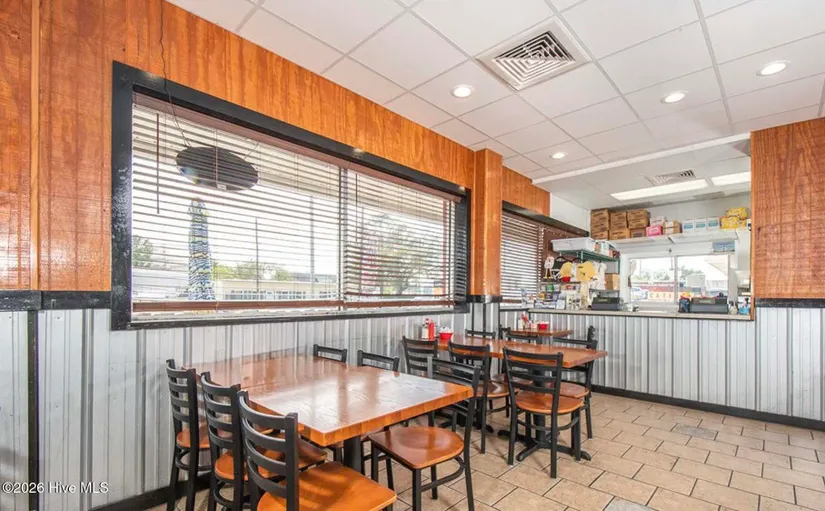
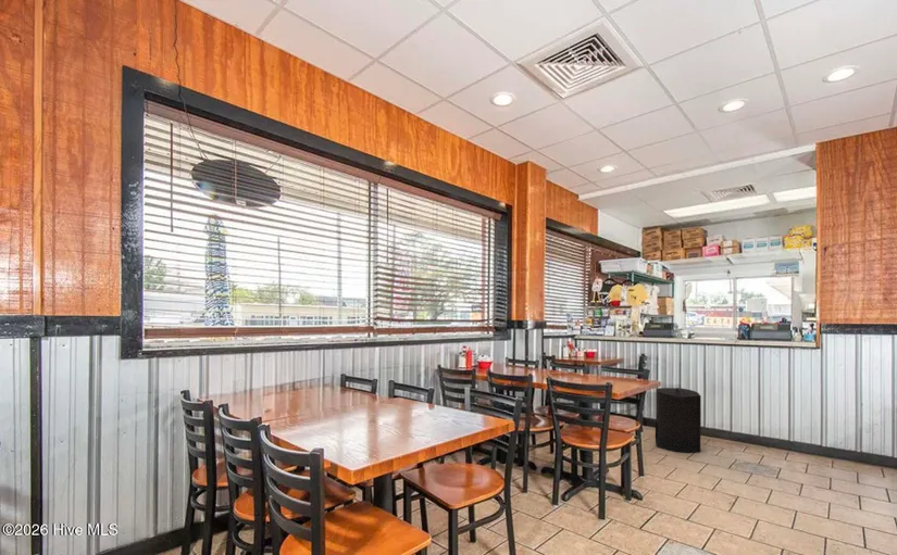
+ trash can (677, 417)
